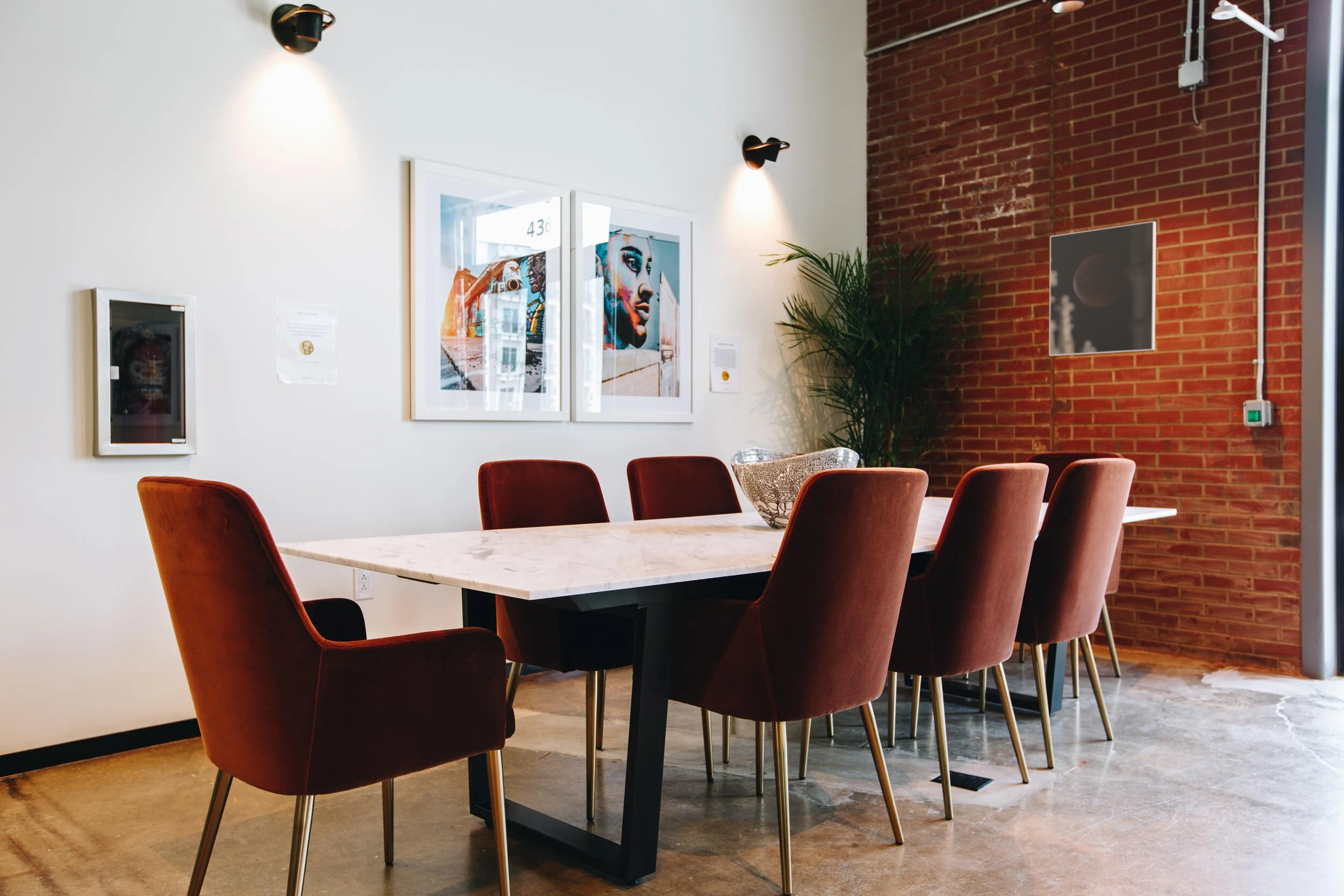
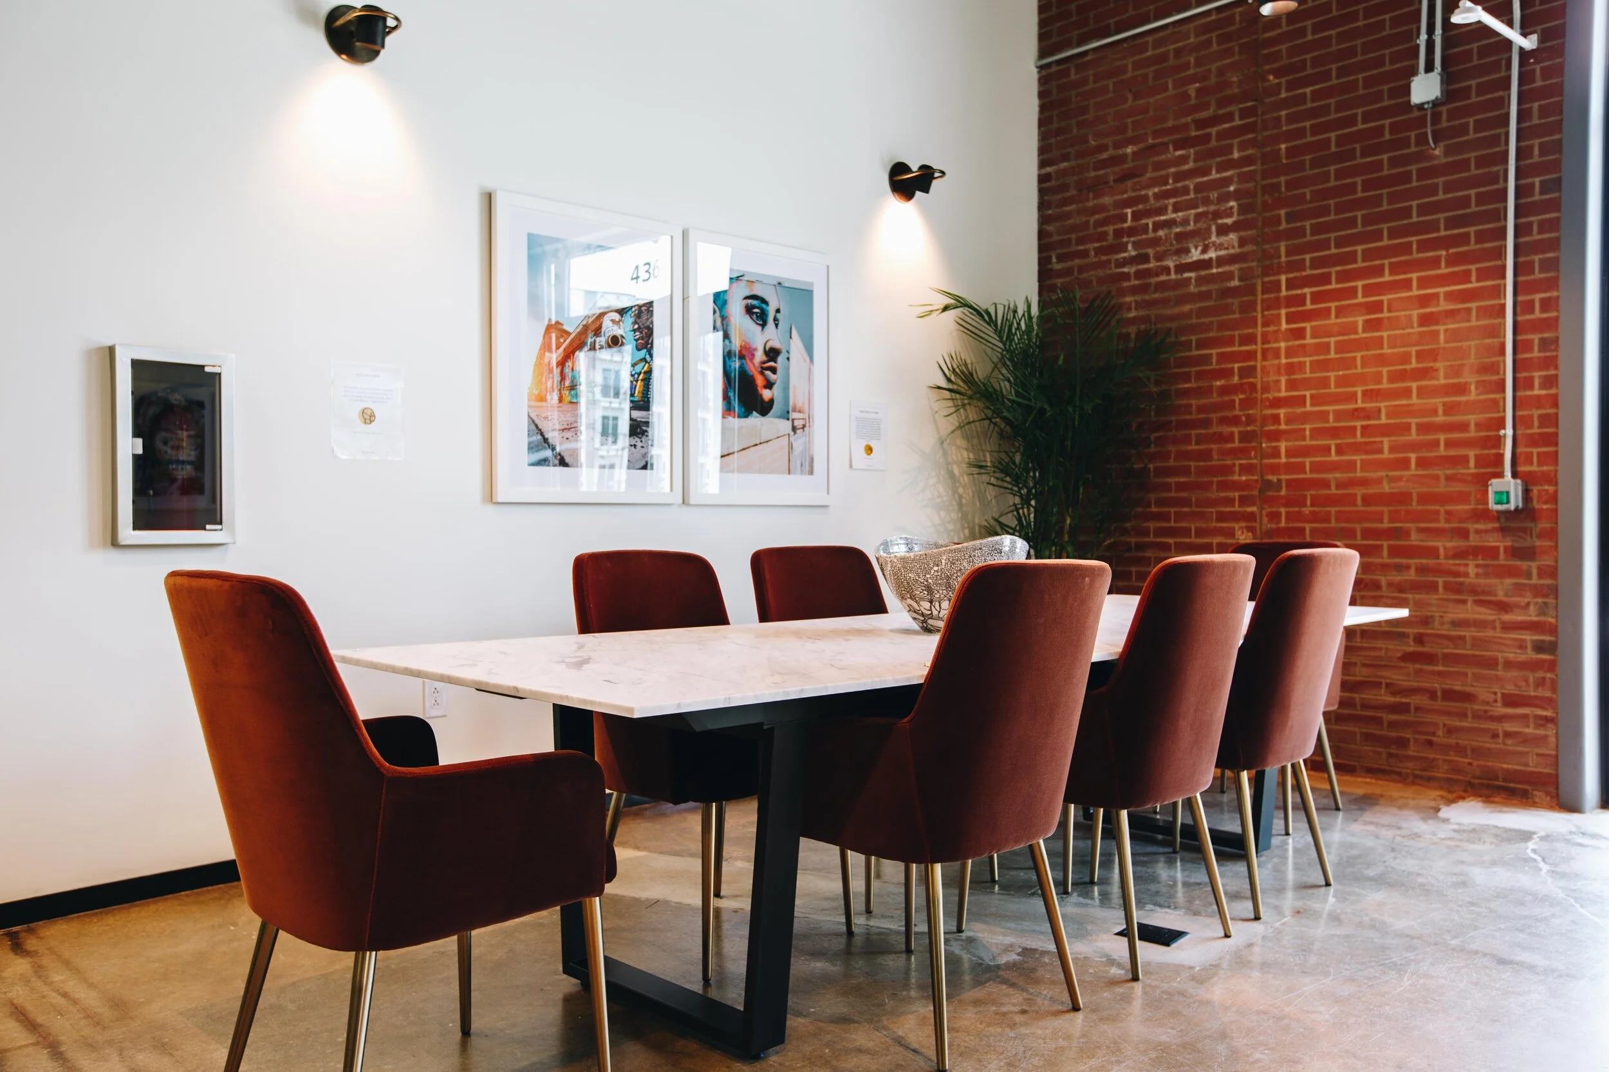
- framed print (1100, 291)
